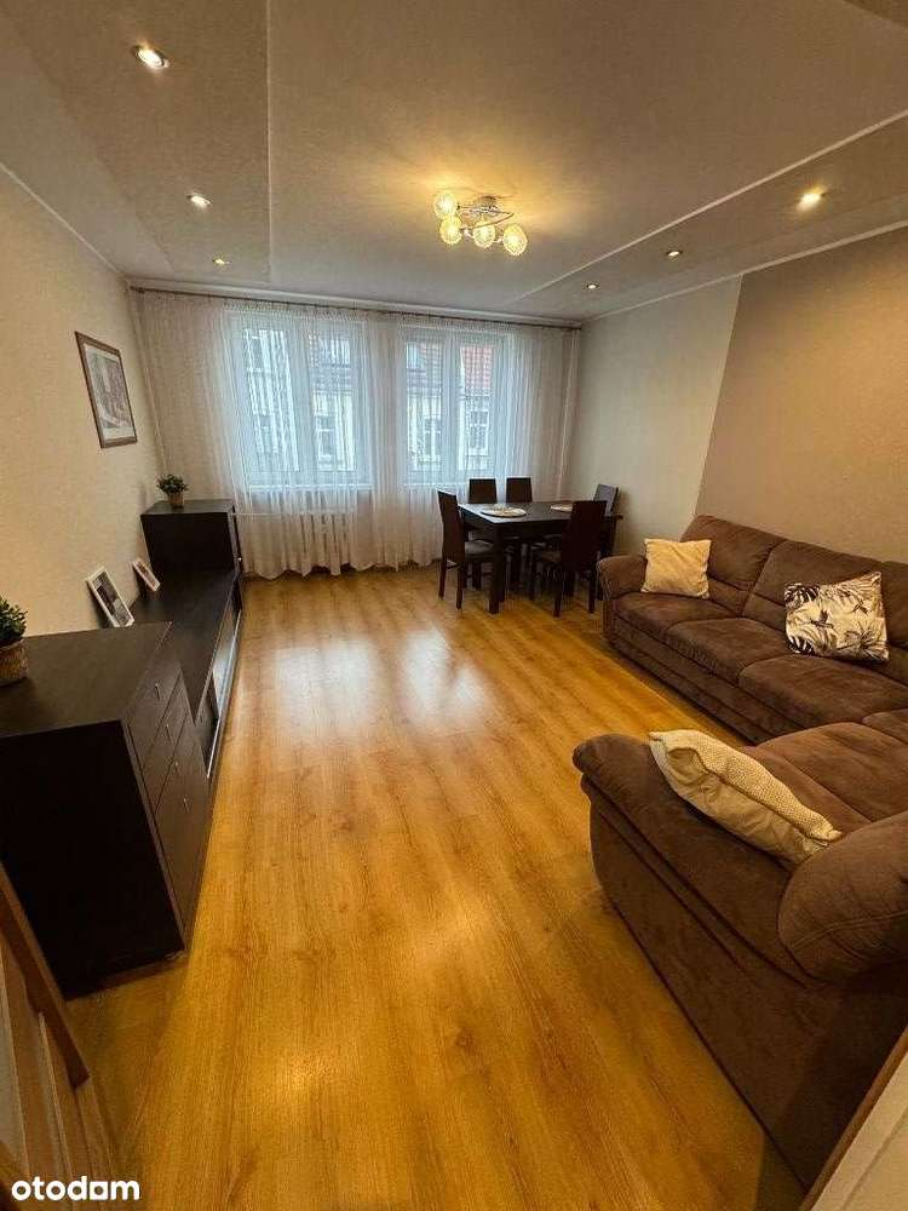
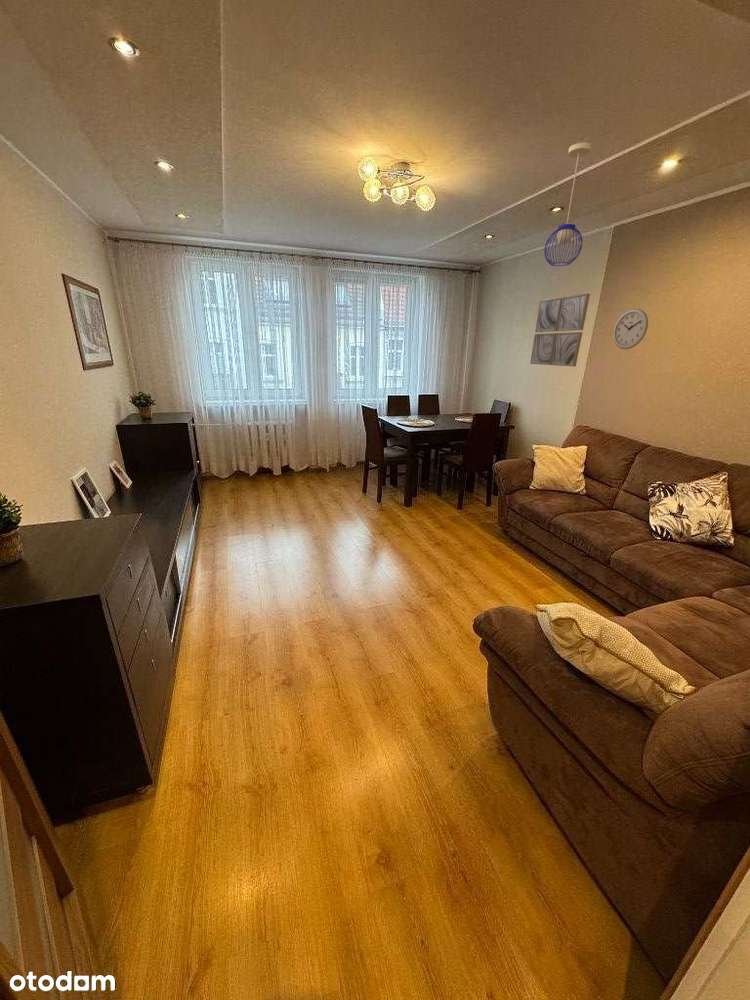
+ wall clock (629, 329)
+ pendant light (569, 208)
+ wall art (557, 333)
